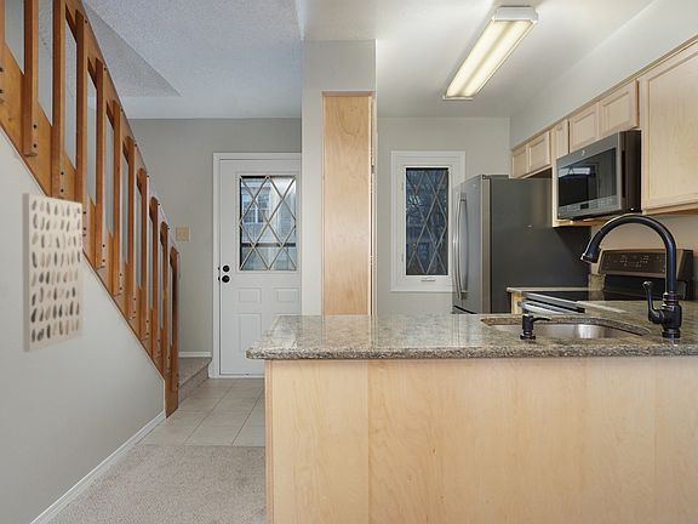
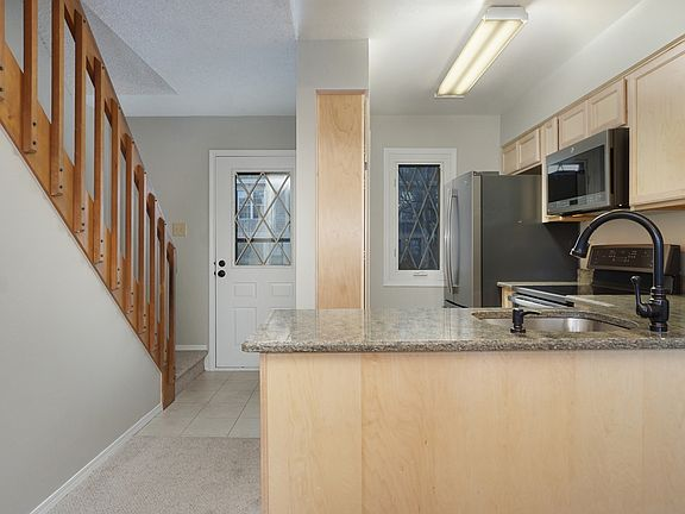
- wall art (55, 270)
